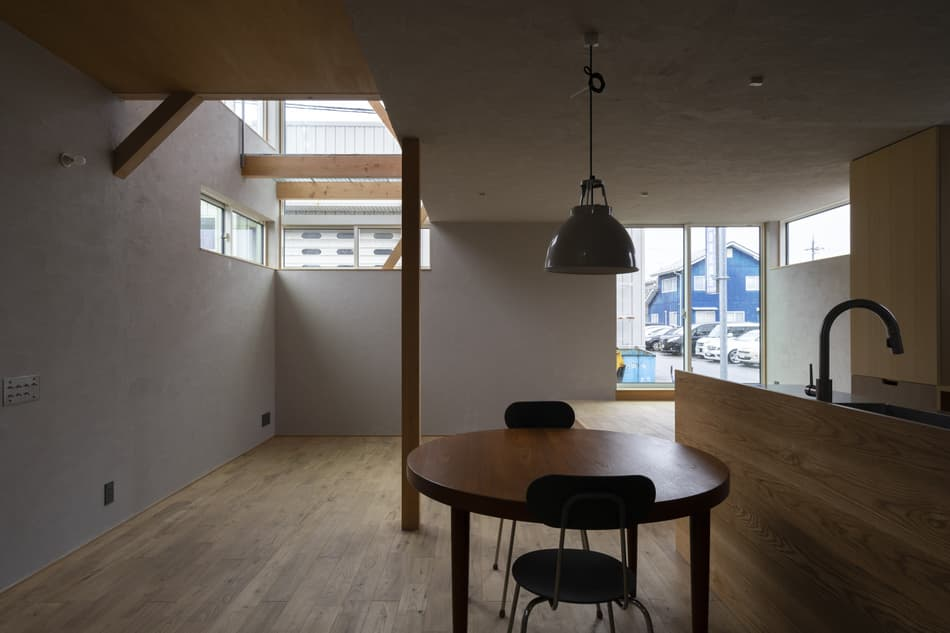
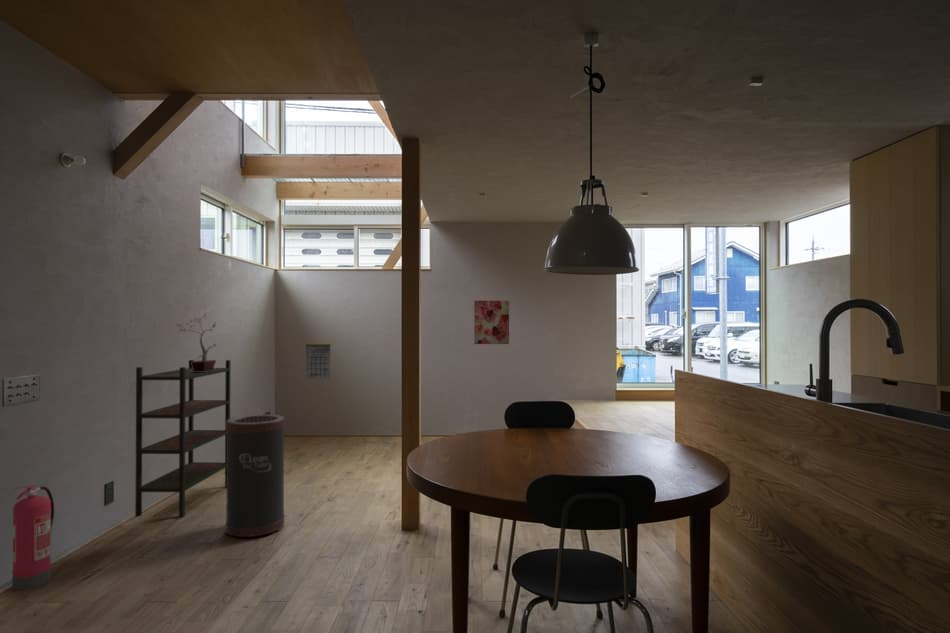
+ trash can (255, 473)
+ potted plant (200, 341)
+ wall art (491, 322)
+ calendar (318, 357)
+ bookshelf (187, 431)
+ fire extinguisher (35, 530)
